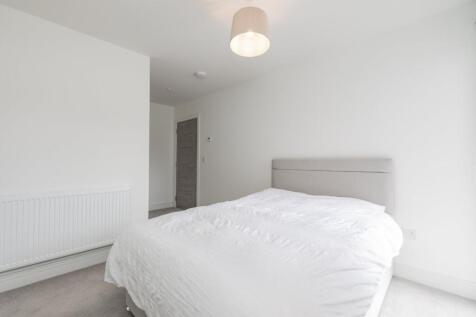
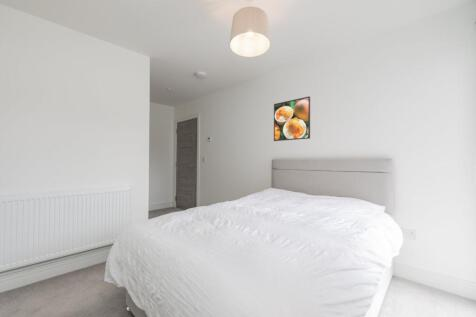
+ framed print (290, 120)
